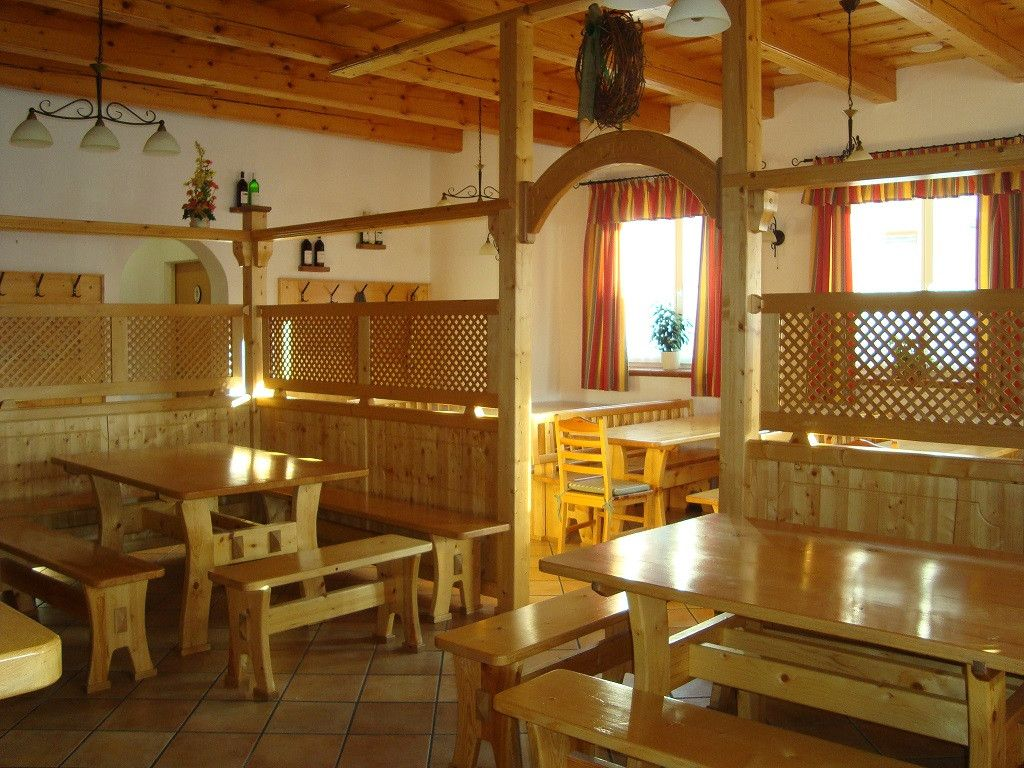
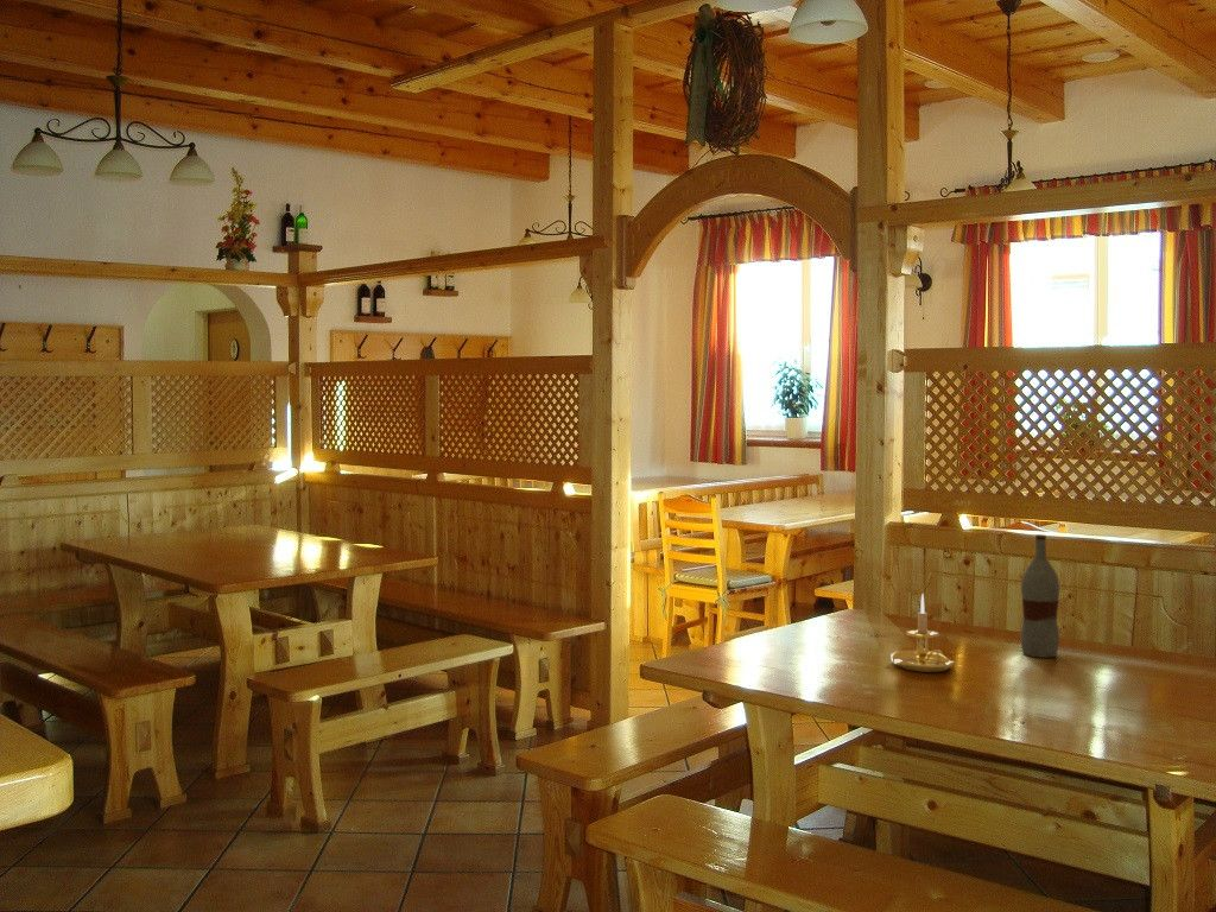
+ bottle (1040, 594)
+ candle holder (924, 631)
